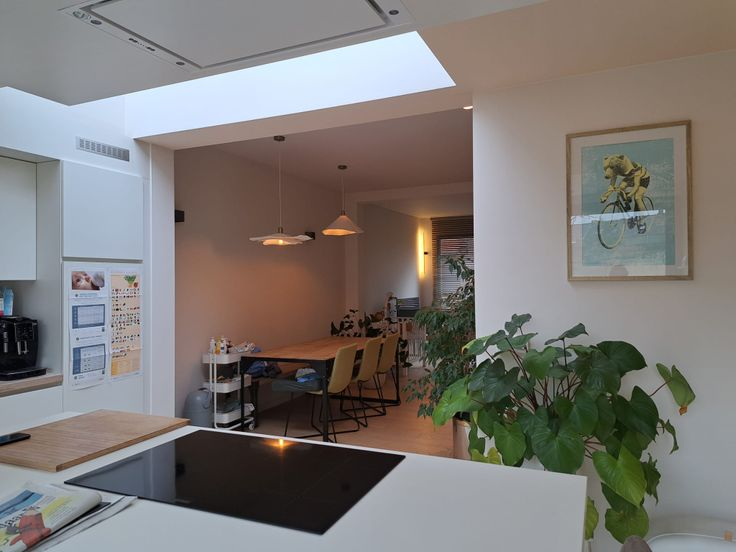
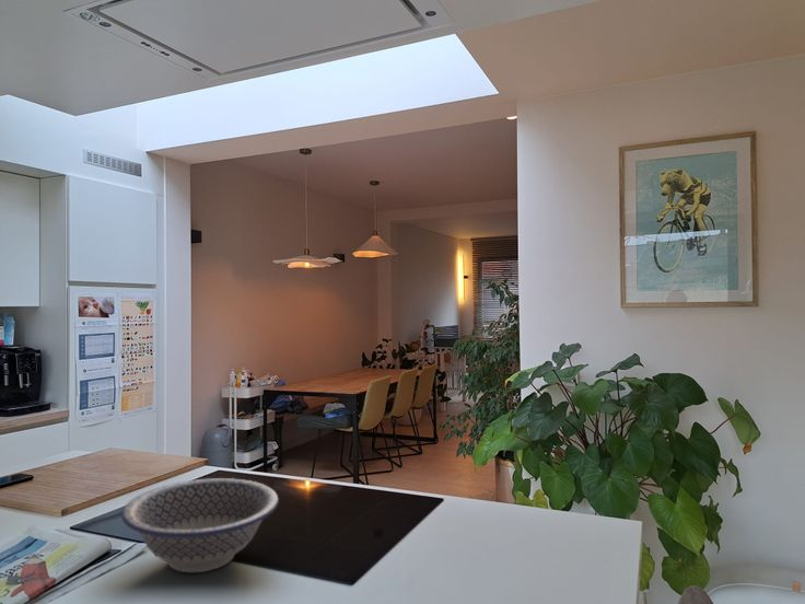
+ bowl (203, 528)
